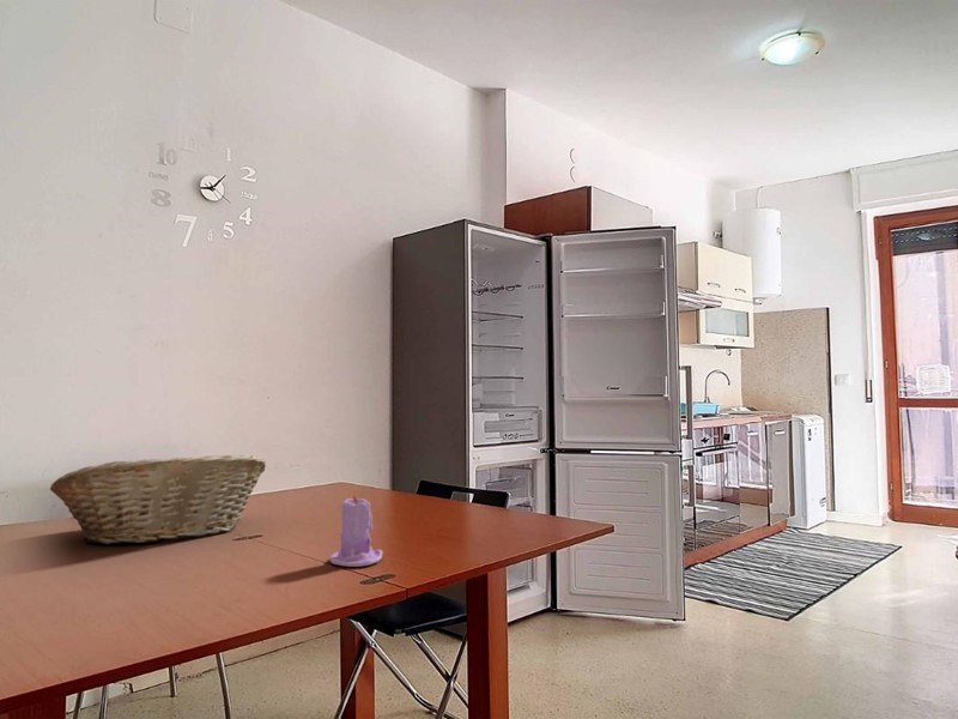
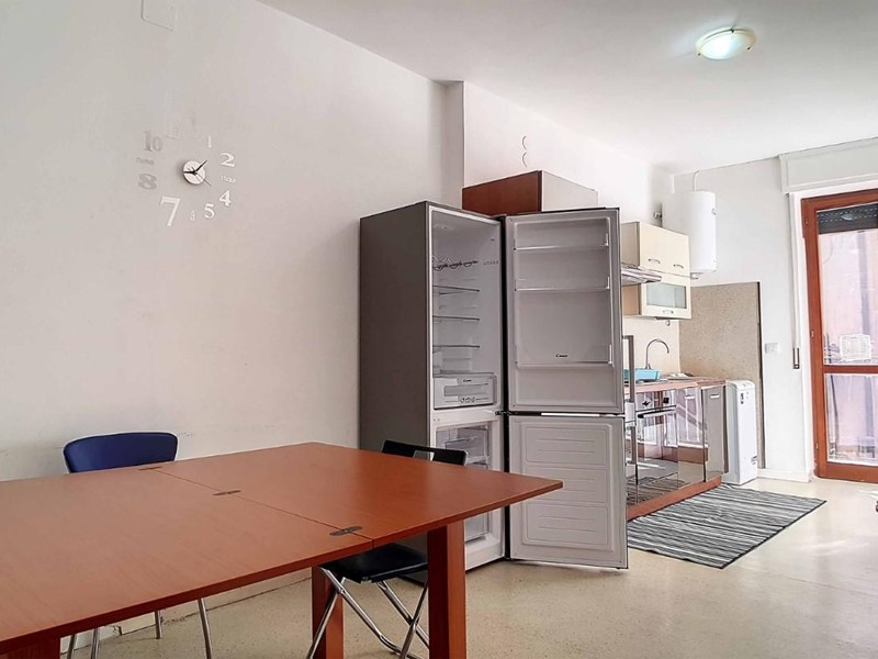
- fruit basket (165, 493)
- candle (354, 525)
